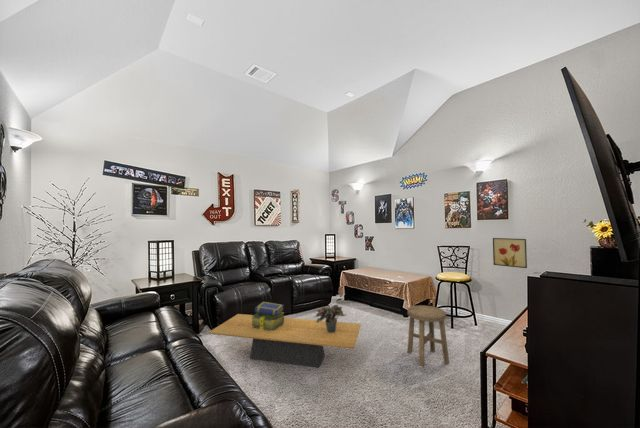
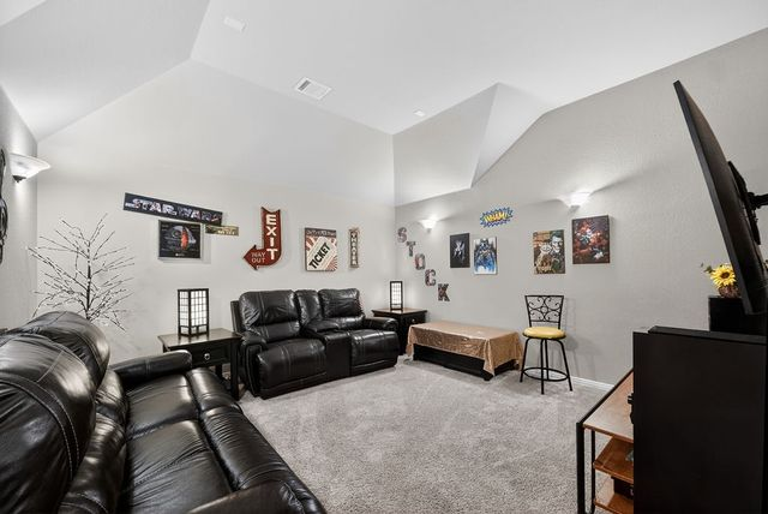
- wall art (509, 252)
- potted plant (330, 319)
- coffee table (287, 342)
- stool (427, 334)
- stack of books (269, 314)
